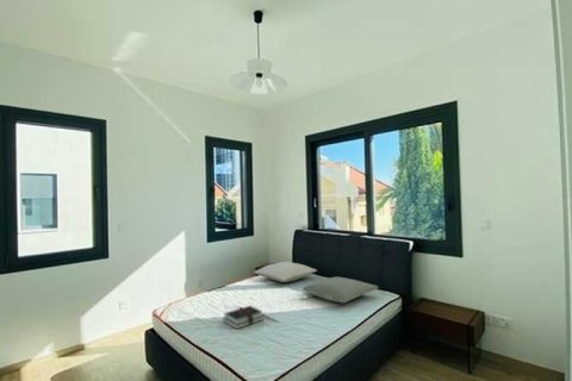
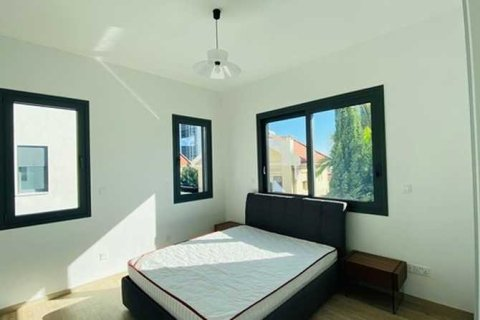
- hardback book (243, 316)
- pillow (285, 271)
- pillow (340, 287)
